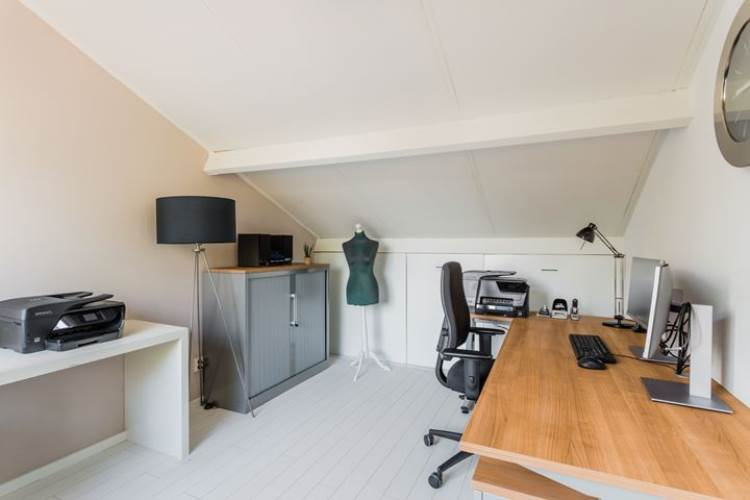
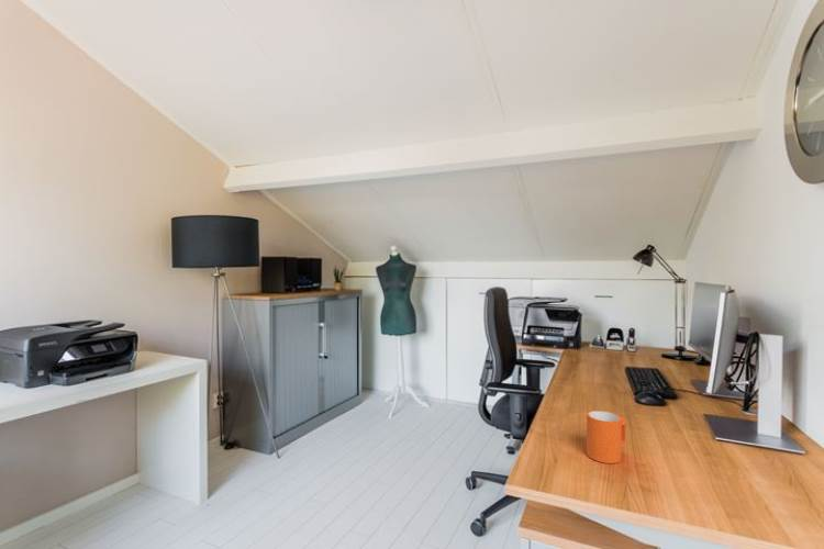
+ mug (604, 434)
